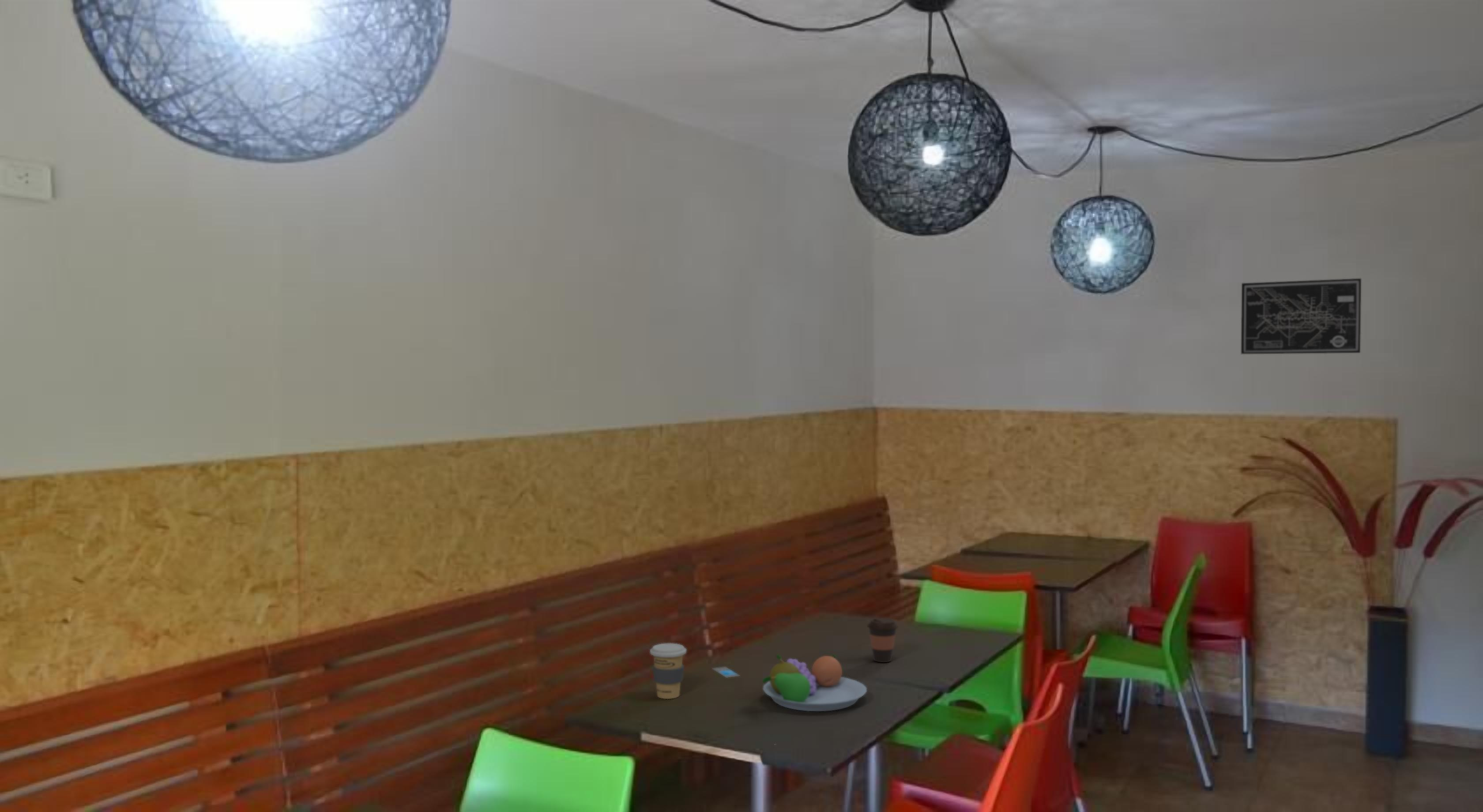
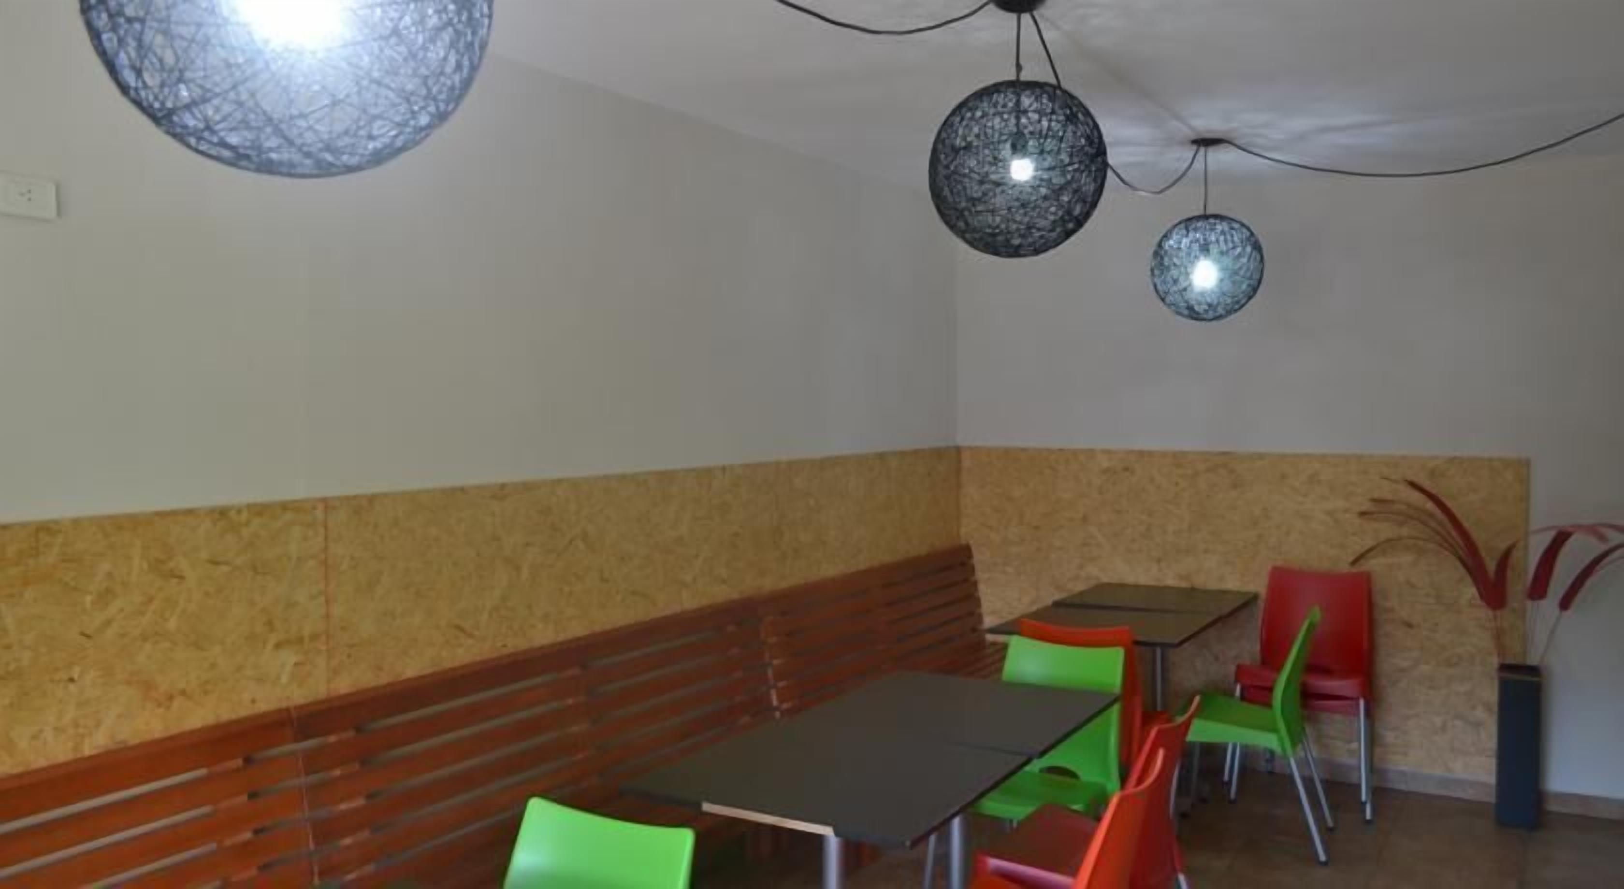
- cell phone (738, 676)
- coffee cup (668, 671)
- coffee cup (882, 640)
- wall art (1299, 317)
- fruit bowl (810, 678)
